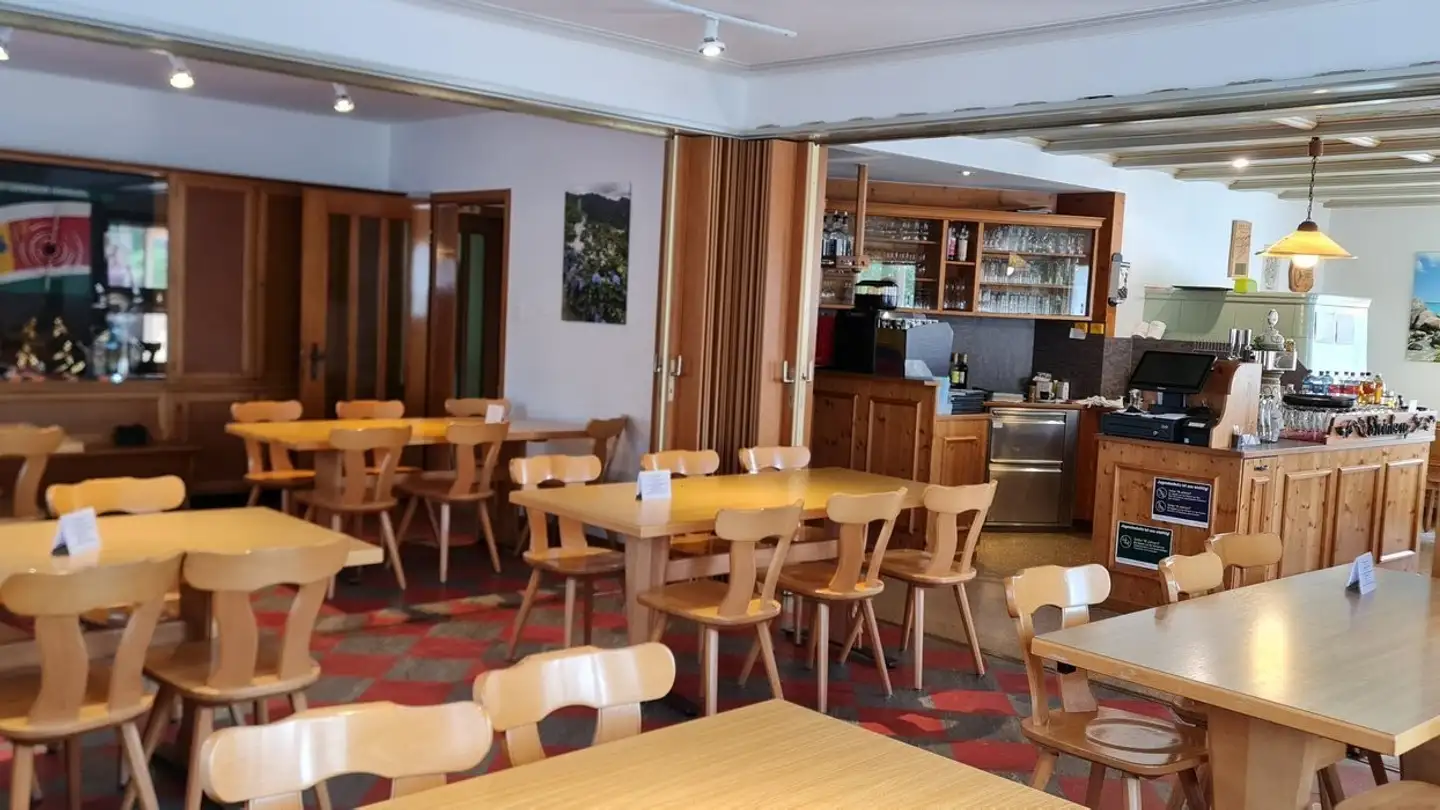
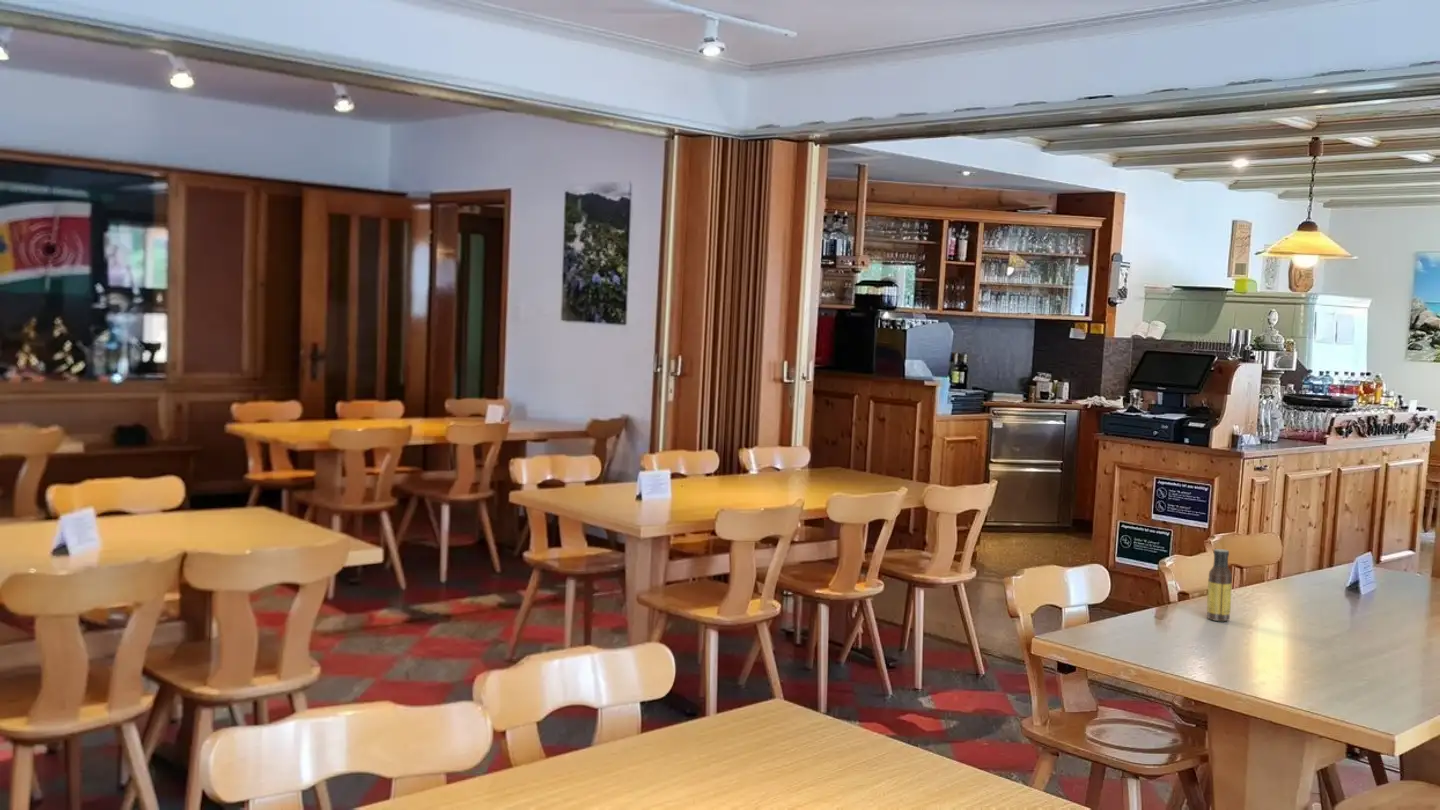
+ sauce bottle (1220, 584)
